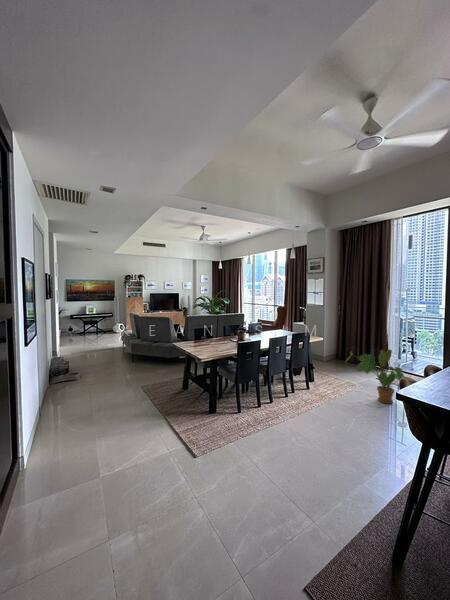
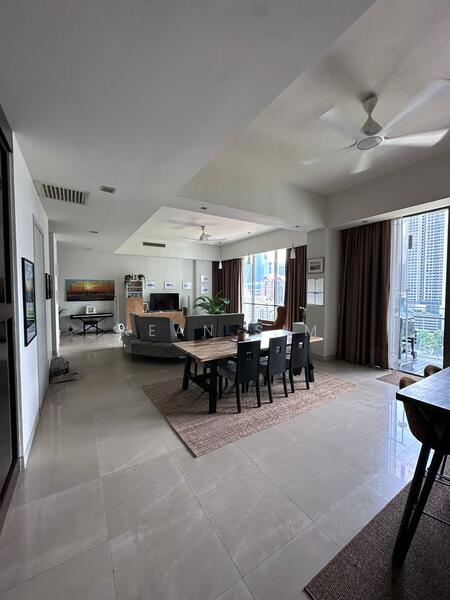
- house plant (377, 375)
